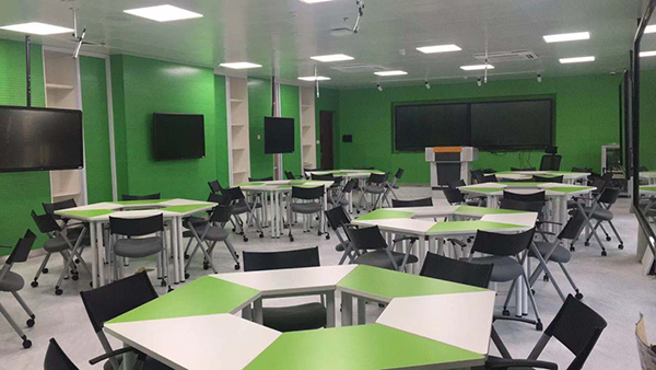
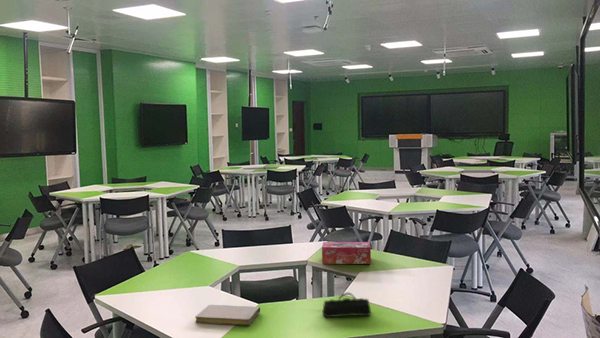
+ tissue box (346, 252)
+ pencil case (346, 303)
+ notebook (228, 314)
